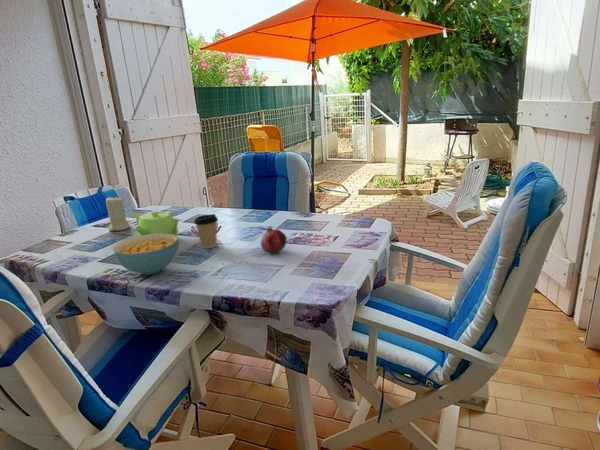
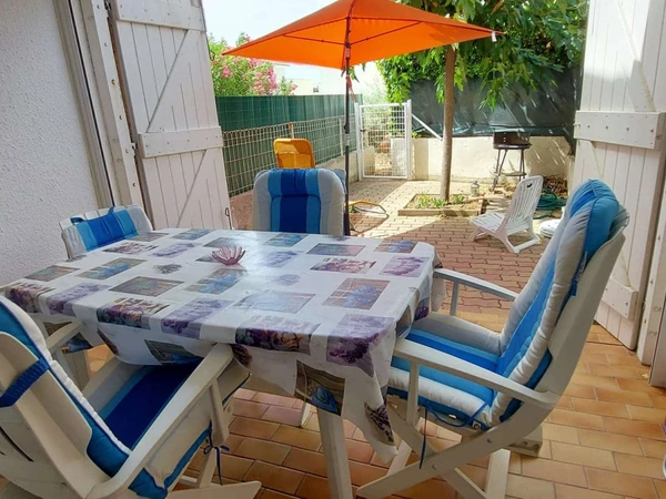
- cereal bowl (148, 257)
- candle (116, 212)
- fruit (273, 238)
- coffee cup (207, 231)
- teapot (154, 226)
